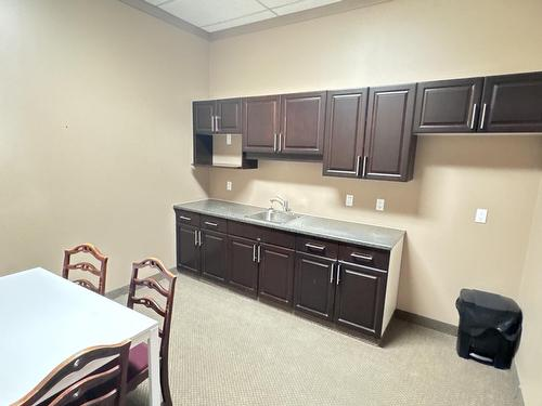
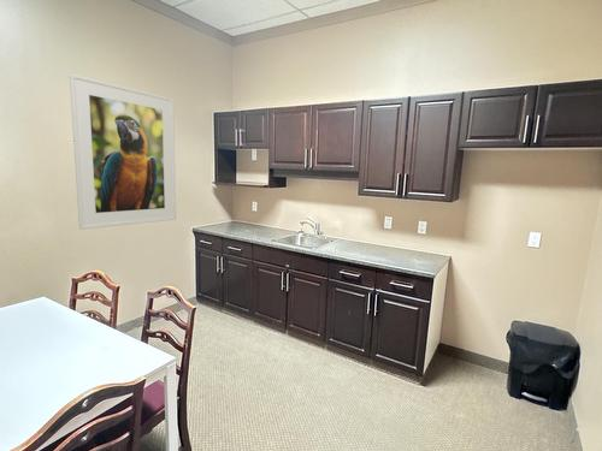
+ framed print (130, 158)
